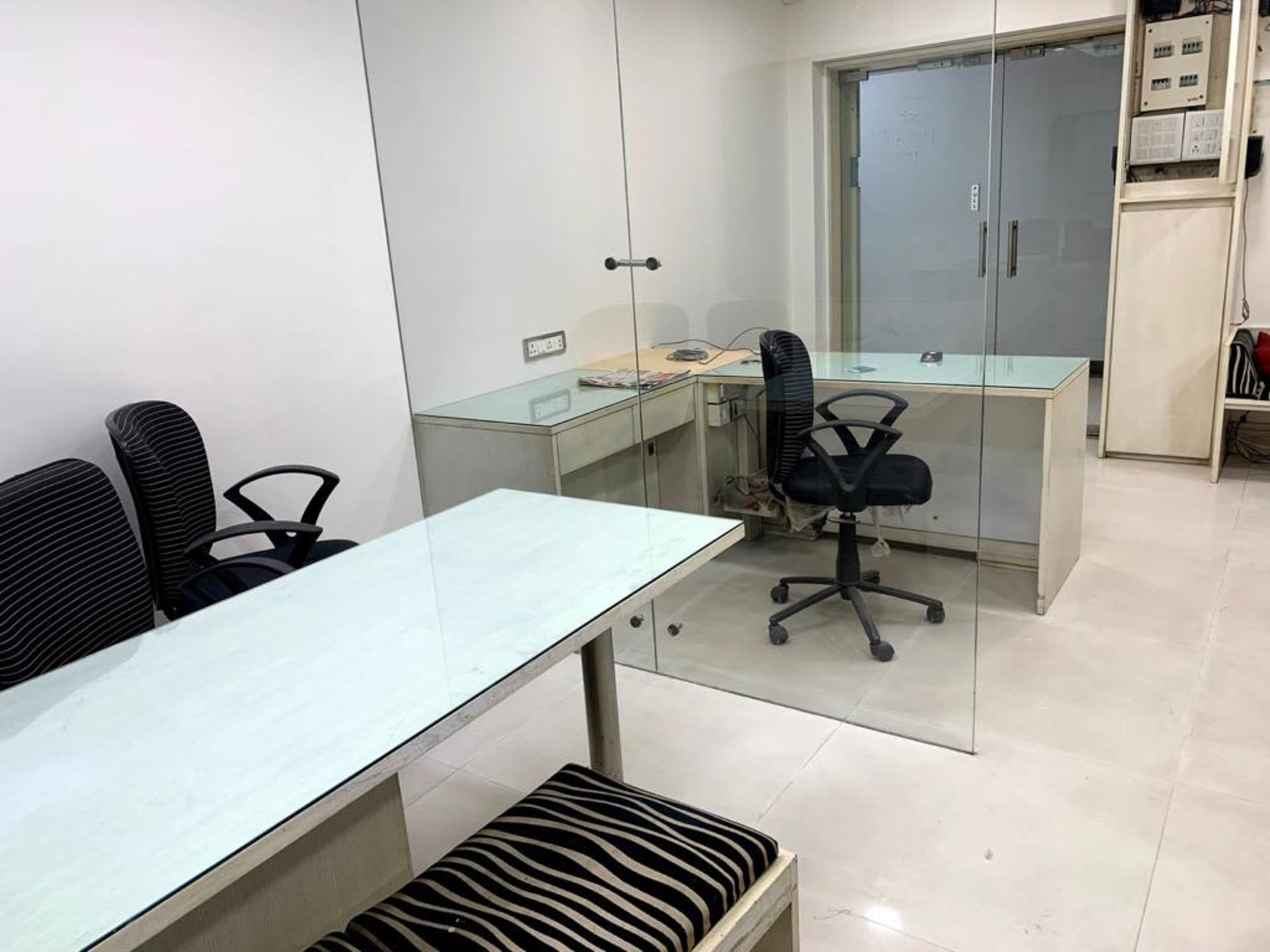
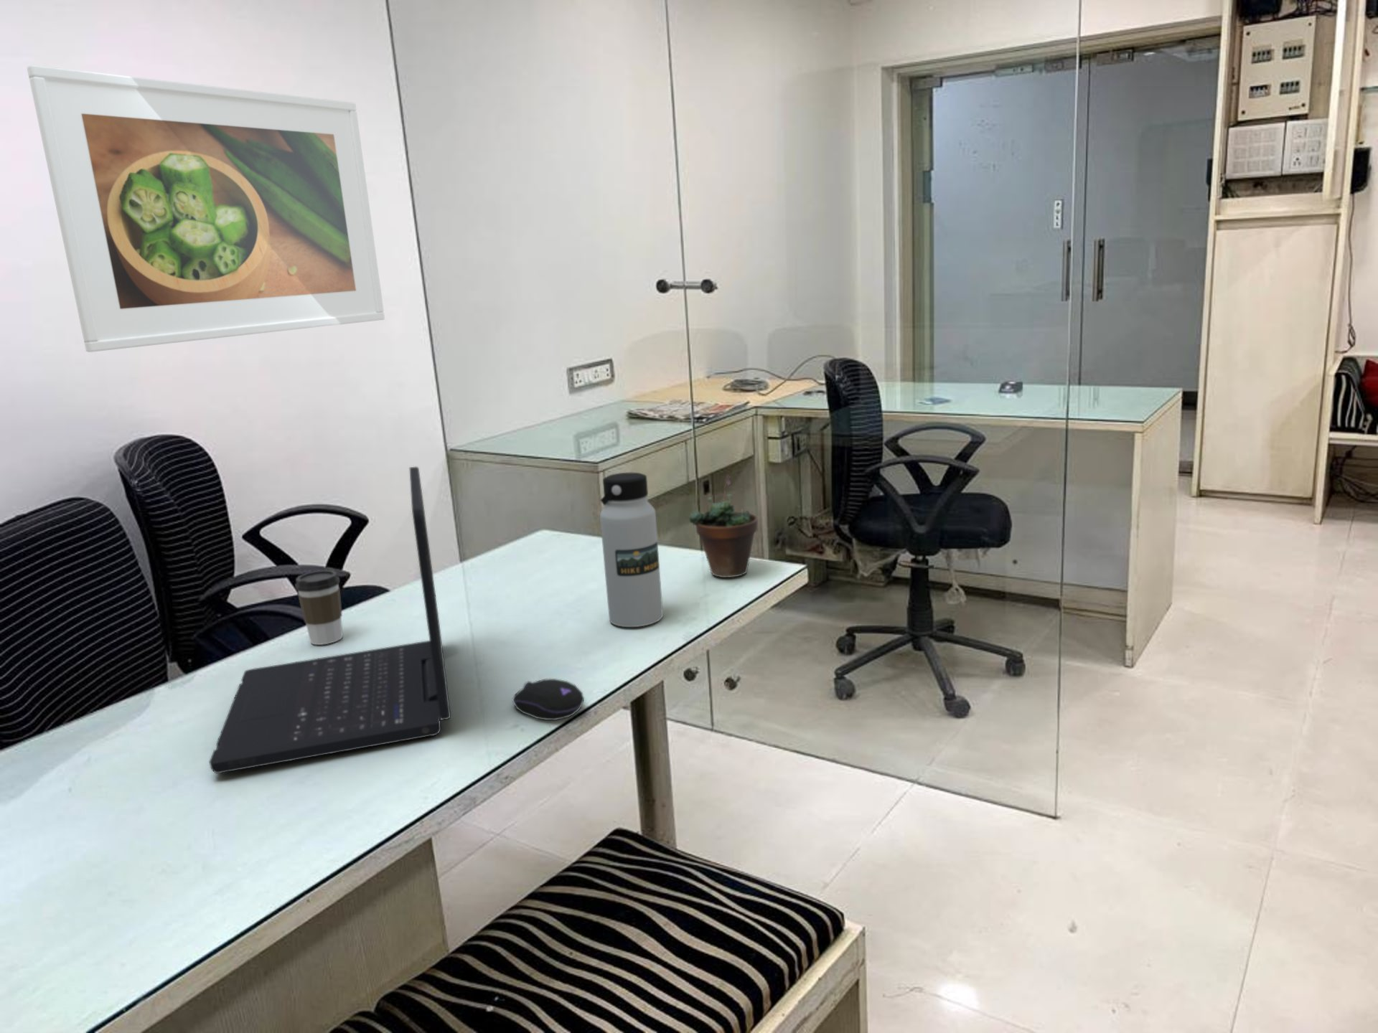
+ computer mouse (547, 696)
+ water bottle (630, 548)
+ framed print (234, 214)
+ laptop (332, 655)
+ succulent plant (726, 524)
+ coffee cup (321, 608)
